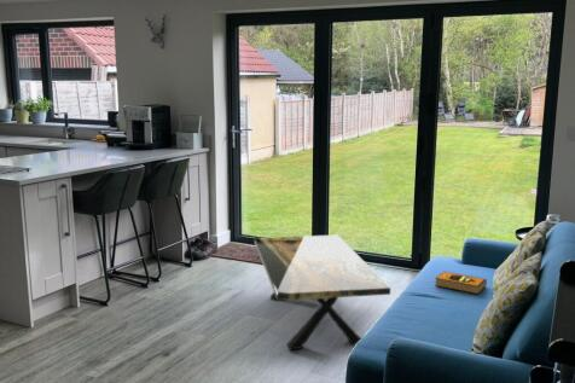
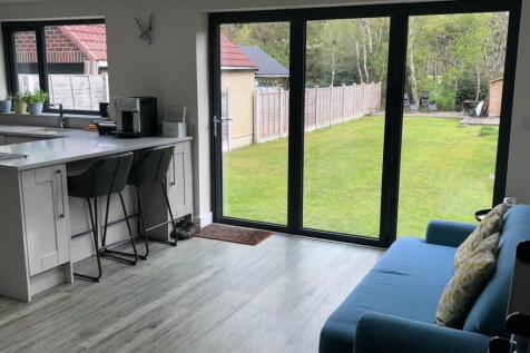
- hardback book (460, 282)
- coffee table (312, 289)
